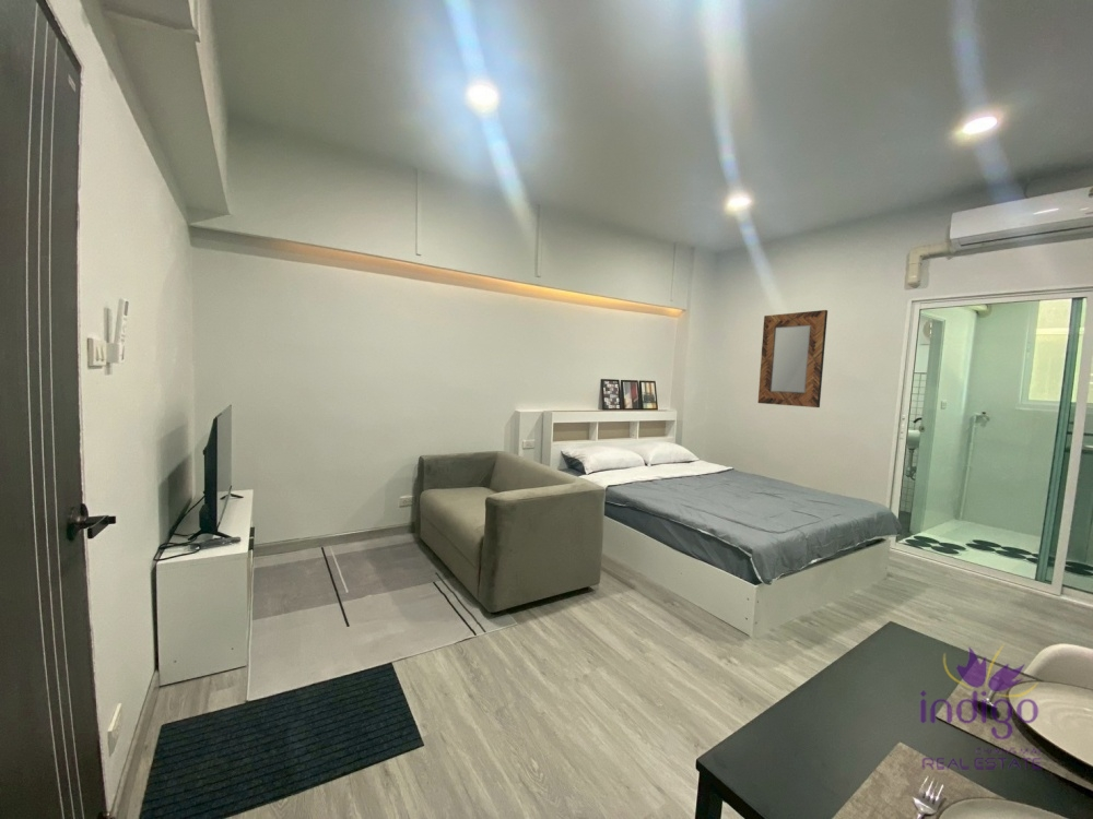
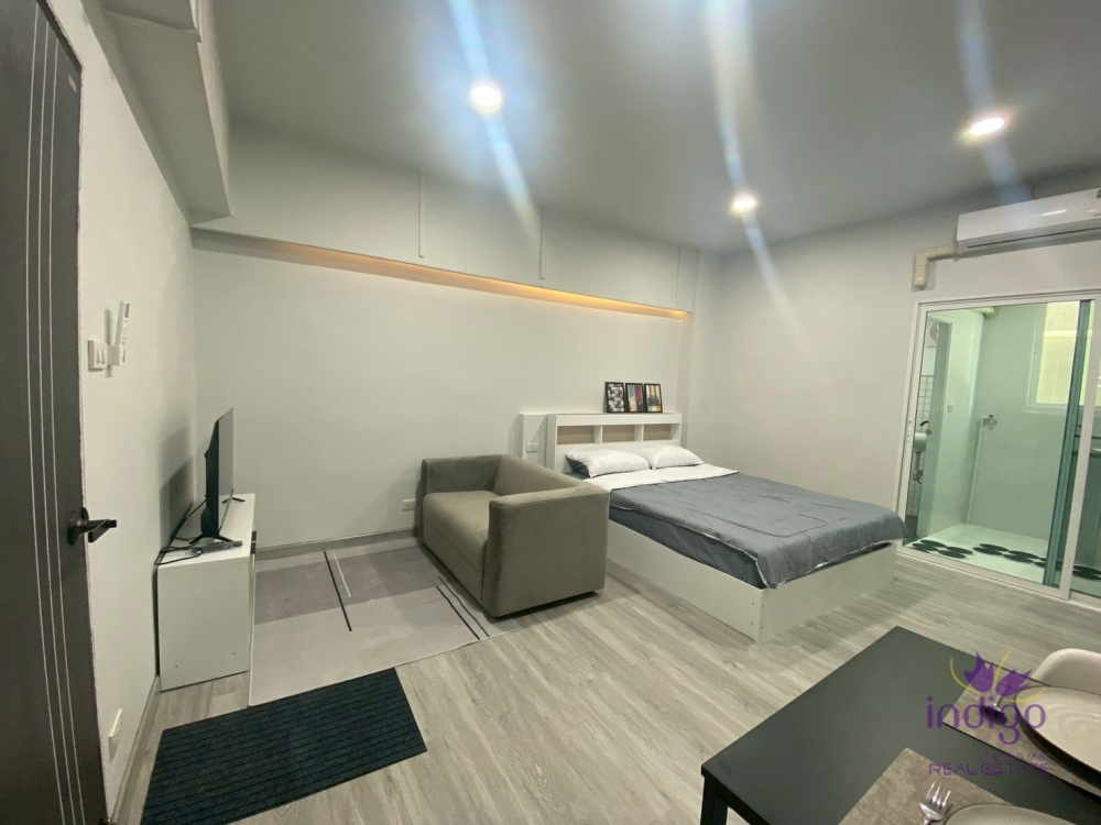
- home mirror (790, 359)
